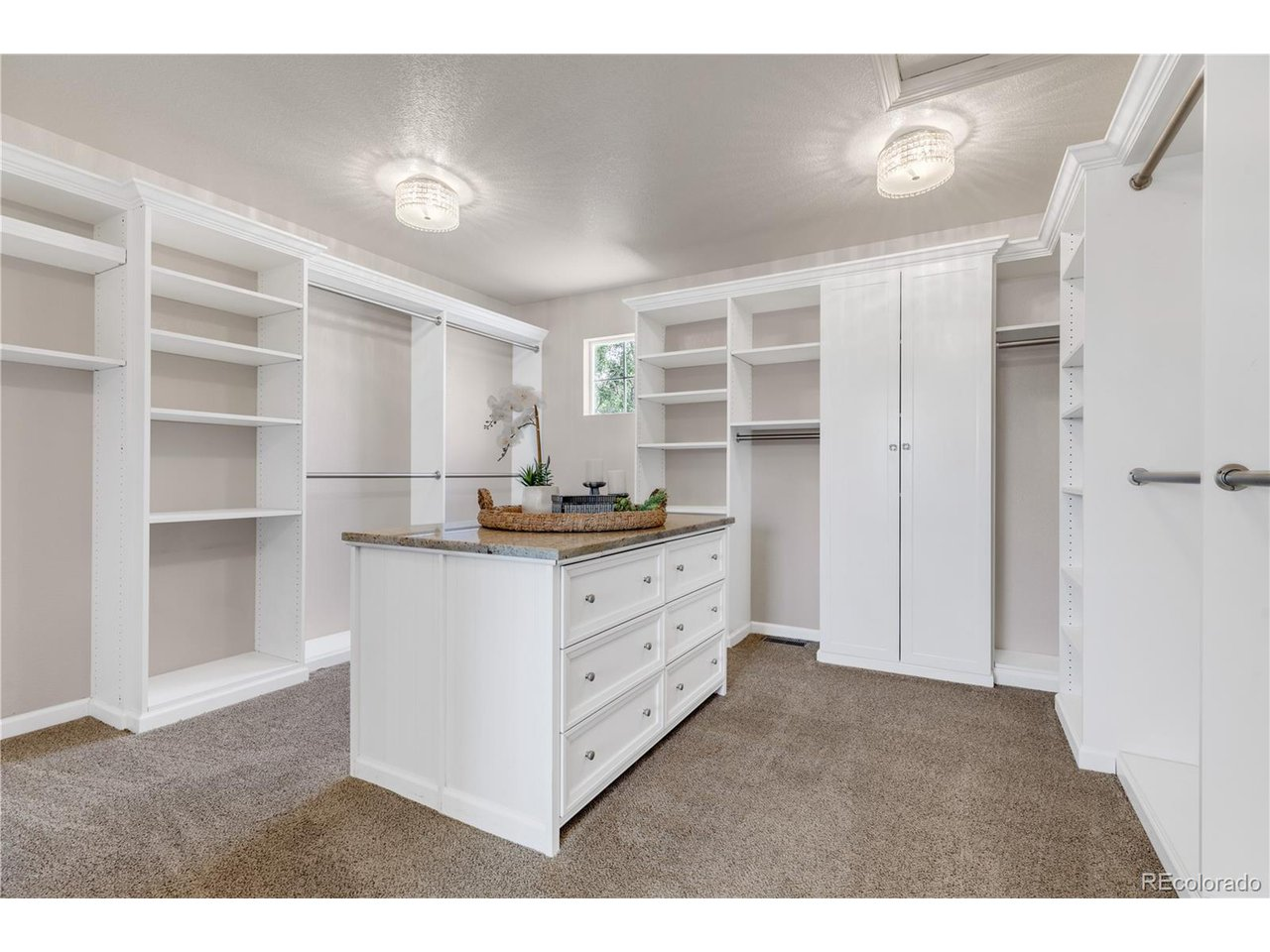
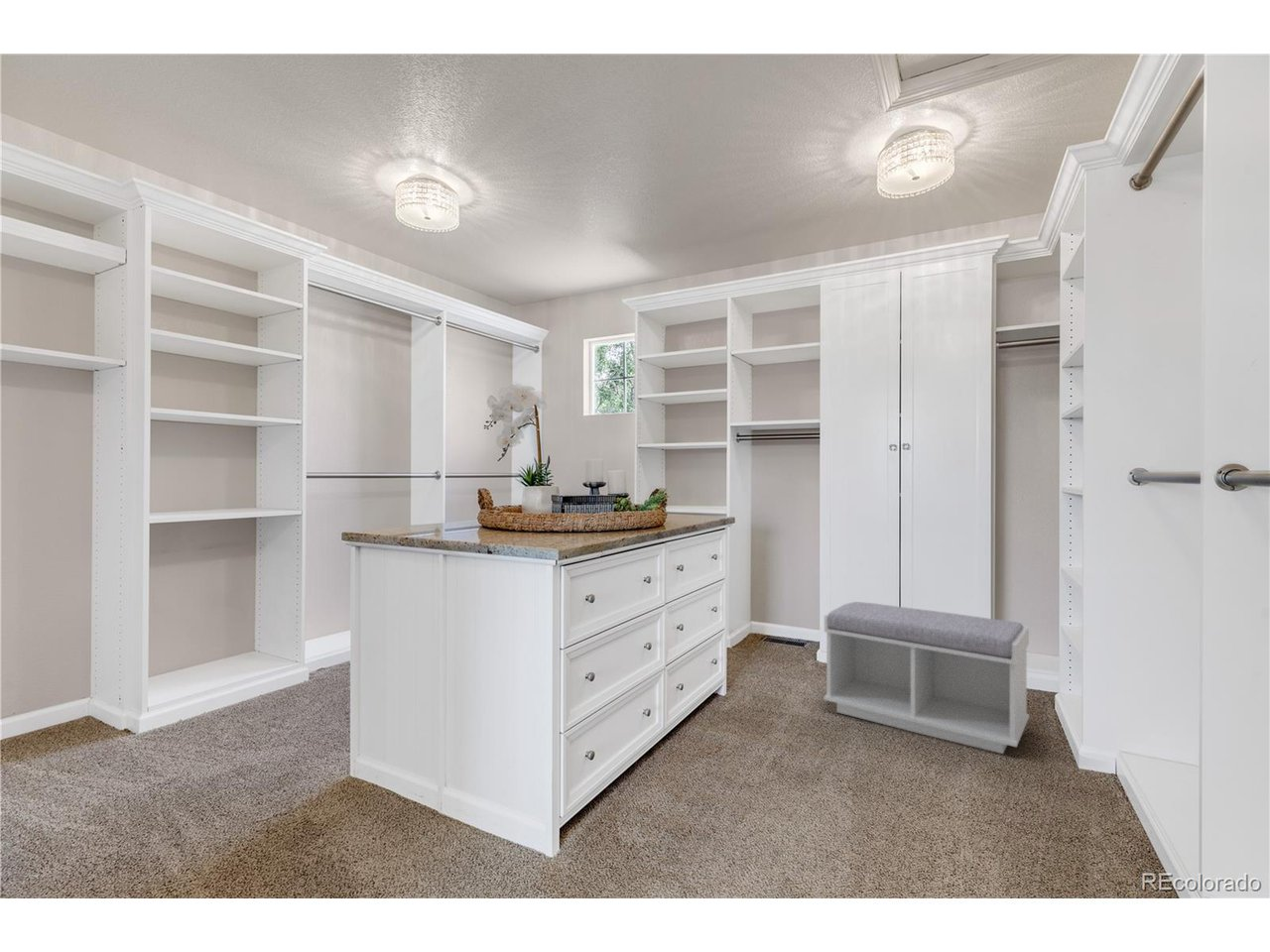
+ bench (922, 667)
